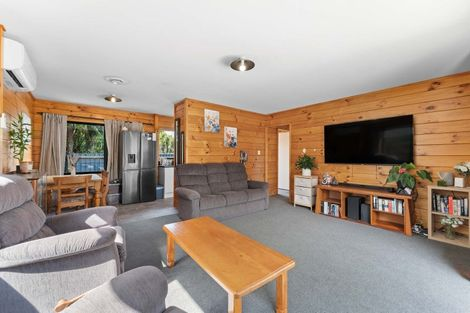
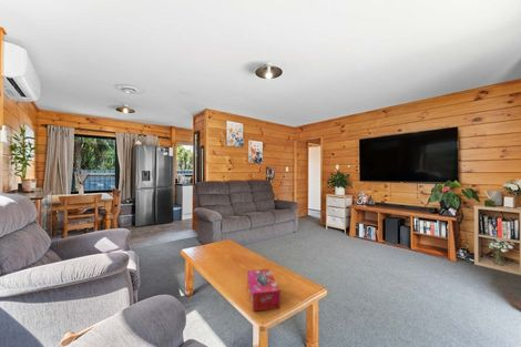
+ tissue box (262, 287)
